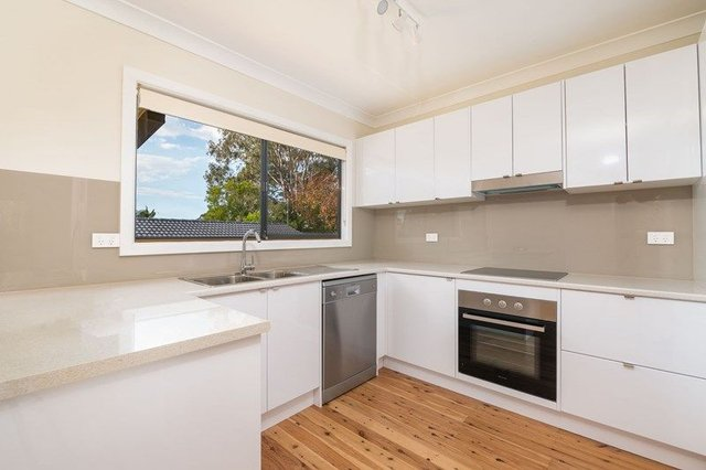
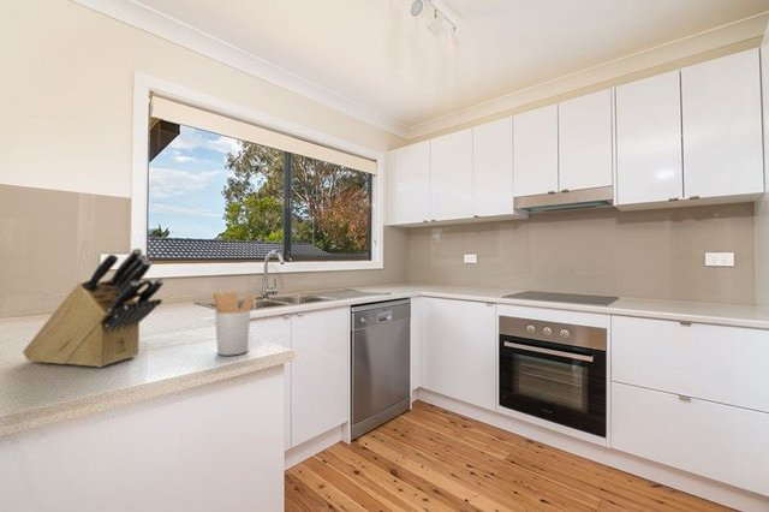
+ knife block (96, 304)
+ utensil holder (229, 320)
